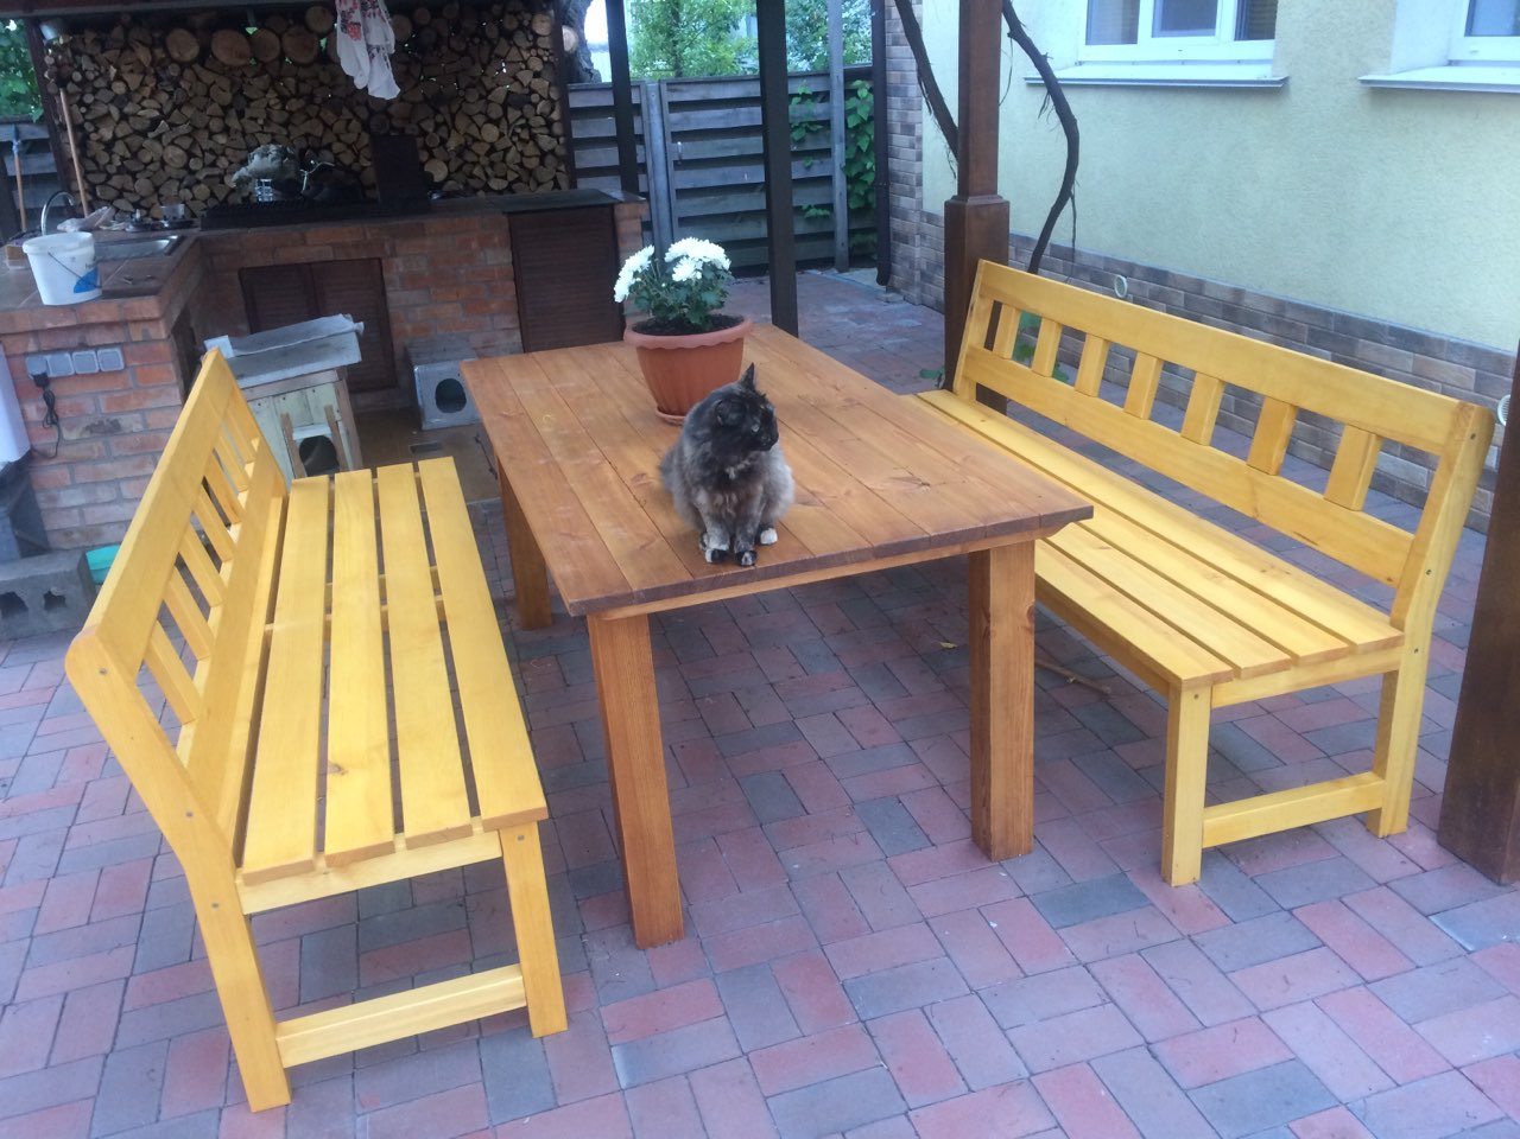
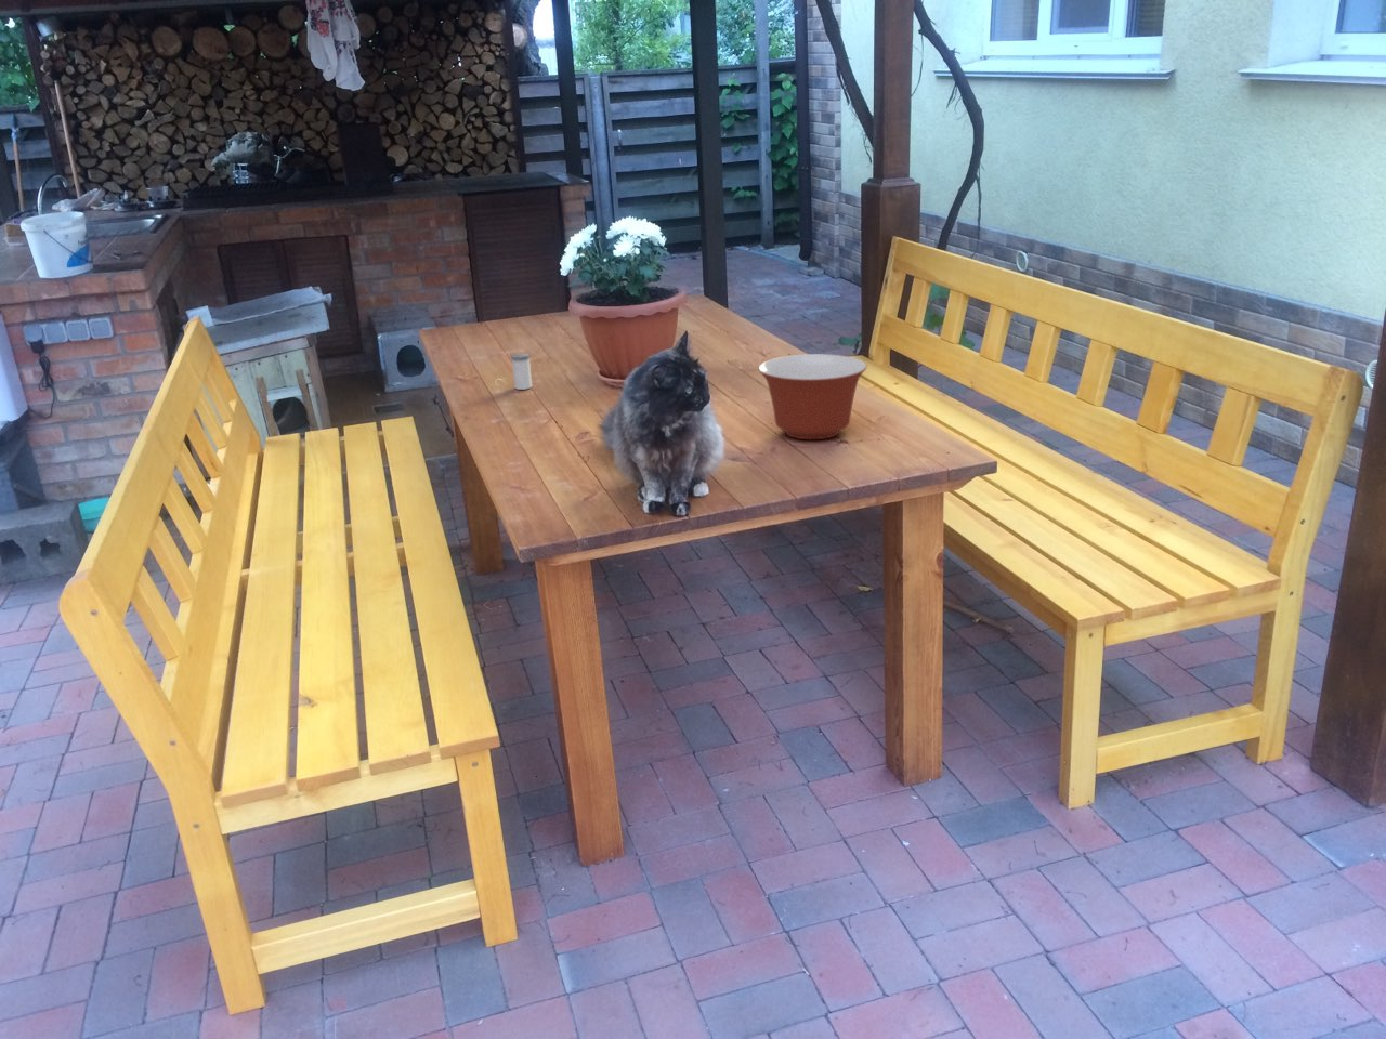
+ salt shaker (522, 371)
+ mixing bowl (812, 399)
